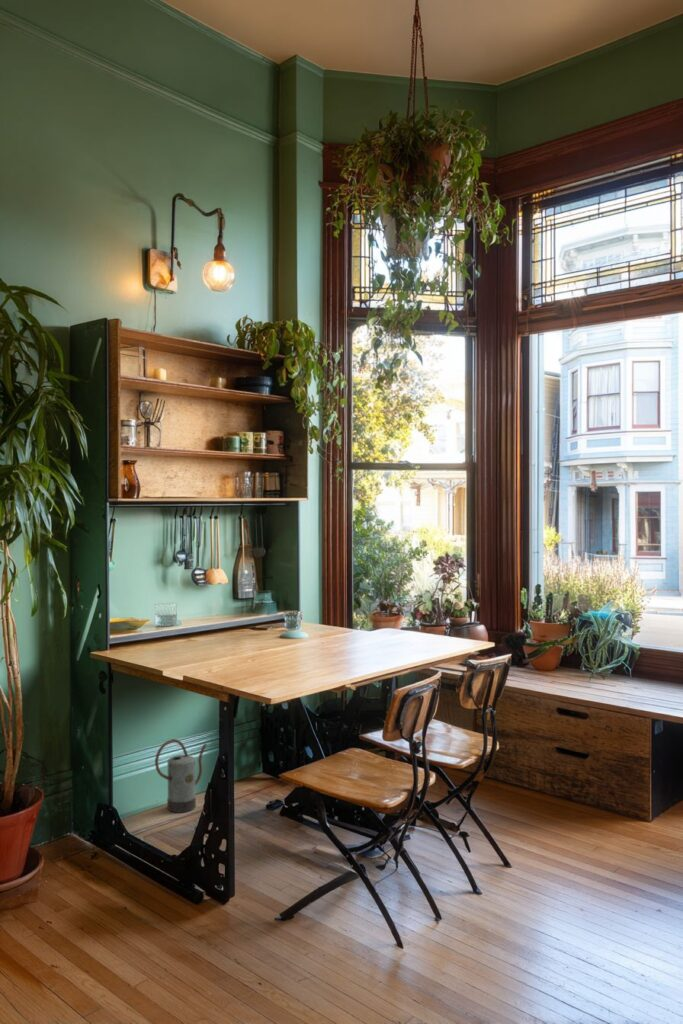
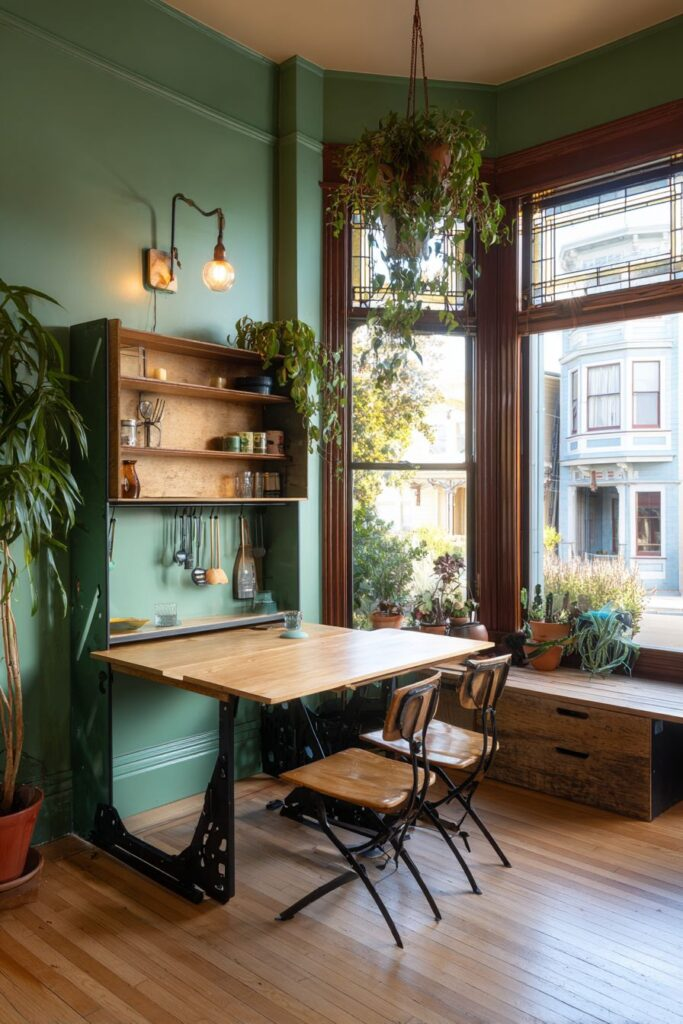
- watering can (181, 771)
